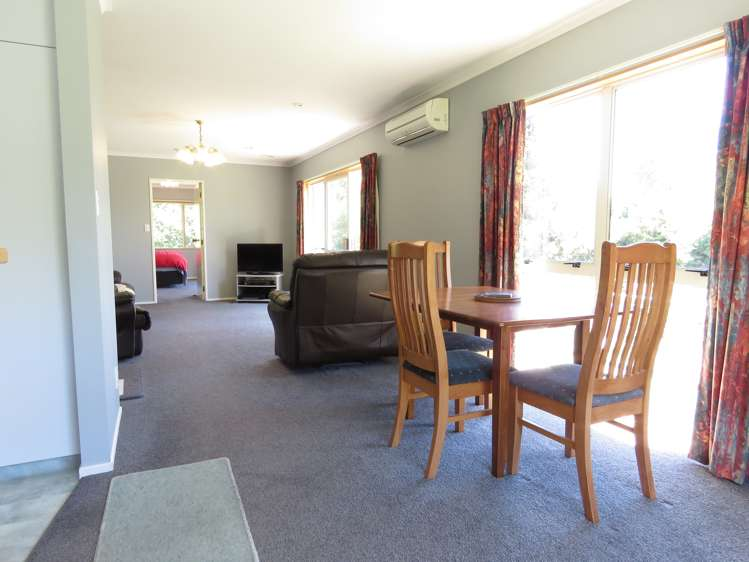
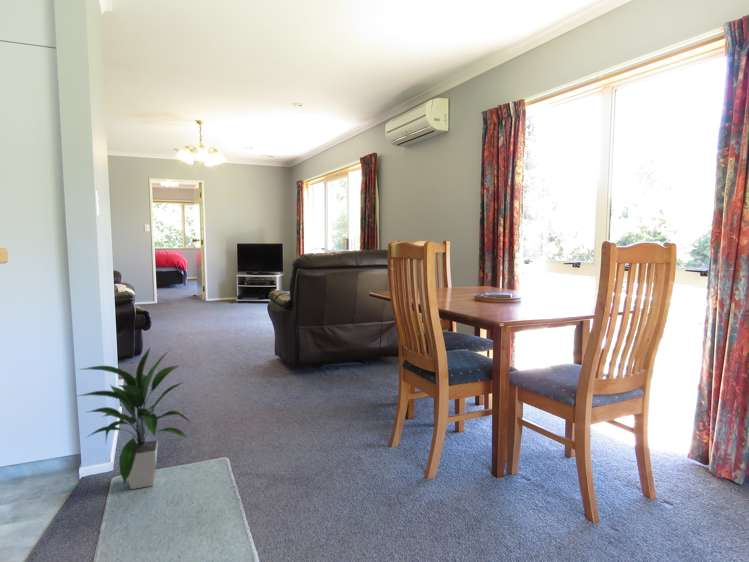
+ indoor plant (137, 418)
